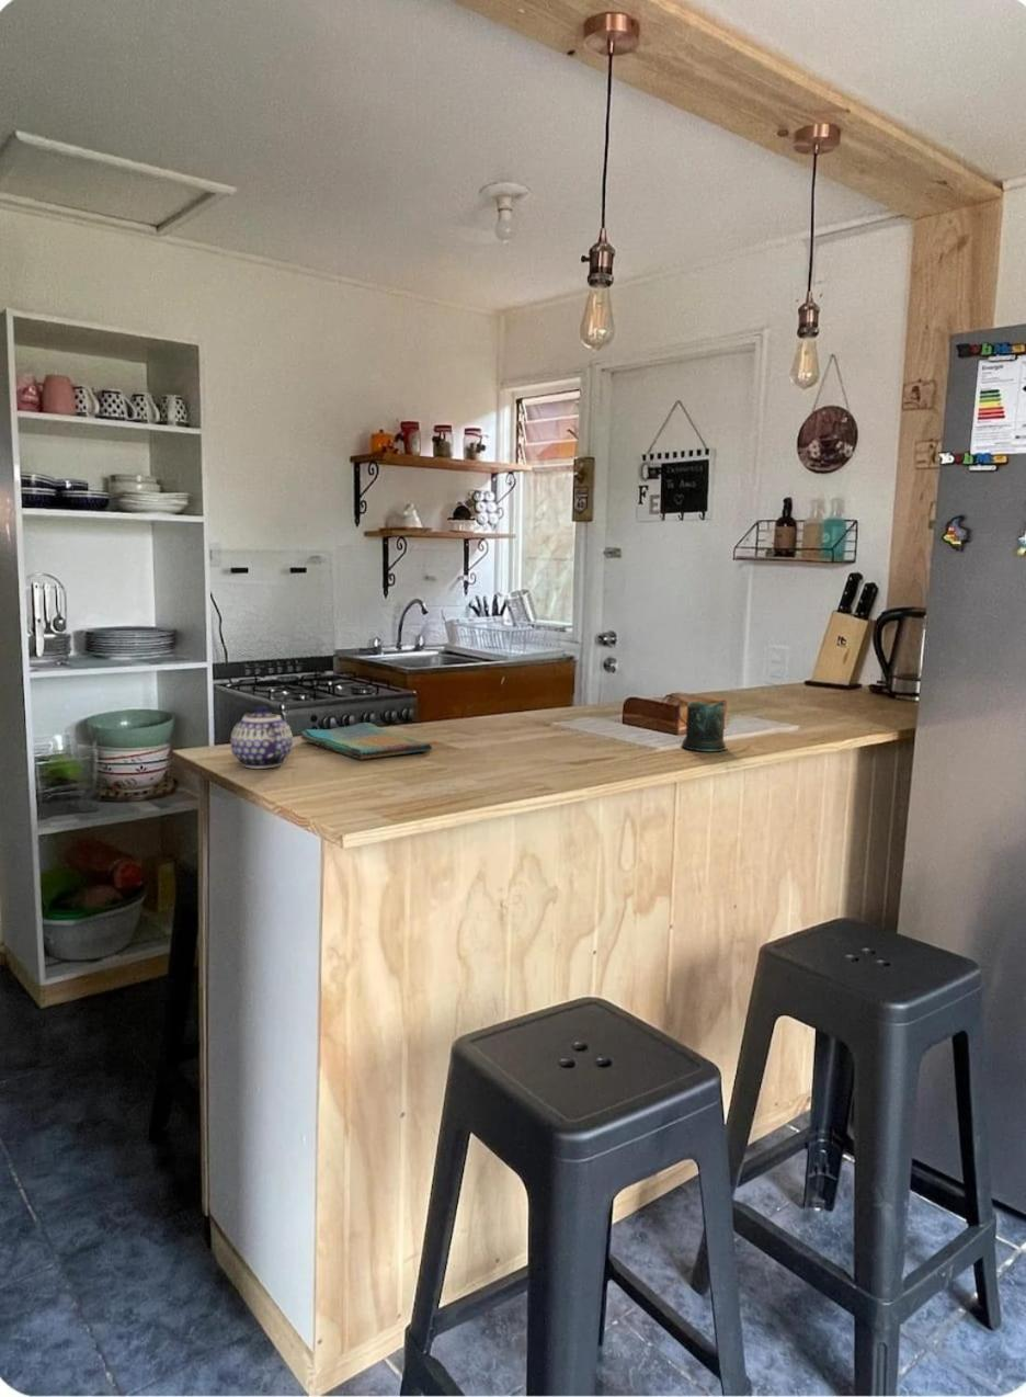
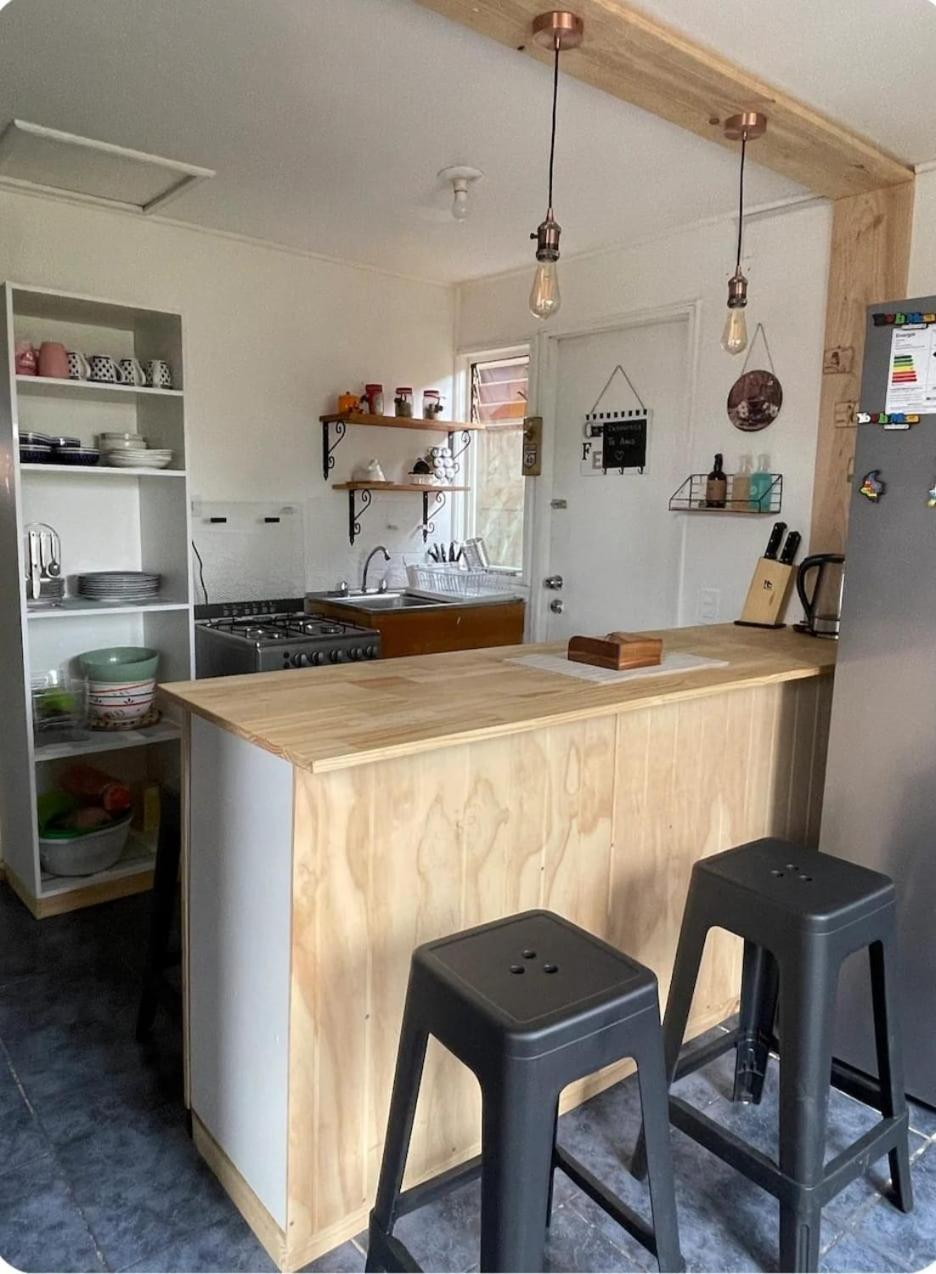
- mug (699, 722)
- dish towel (365, 739)
- teapot (262, 735)
